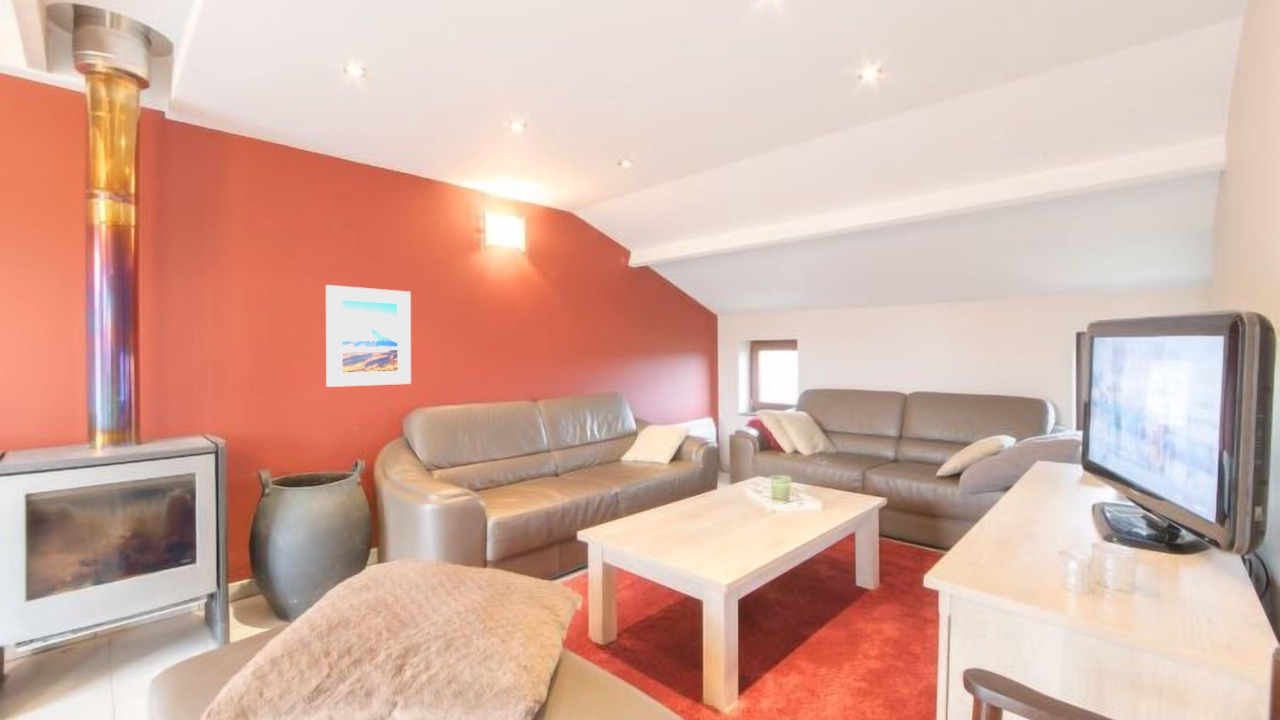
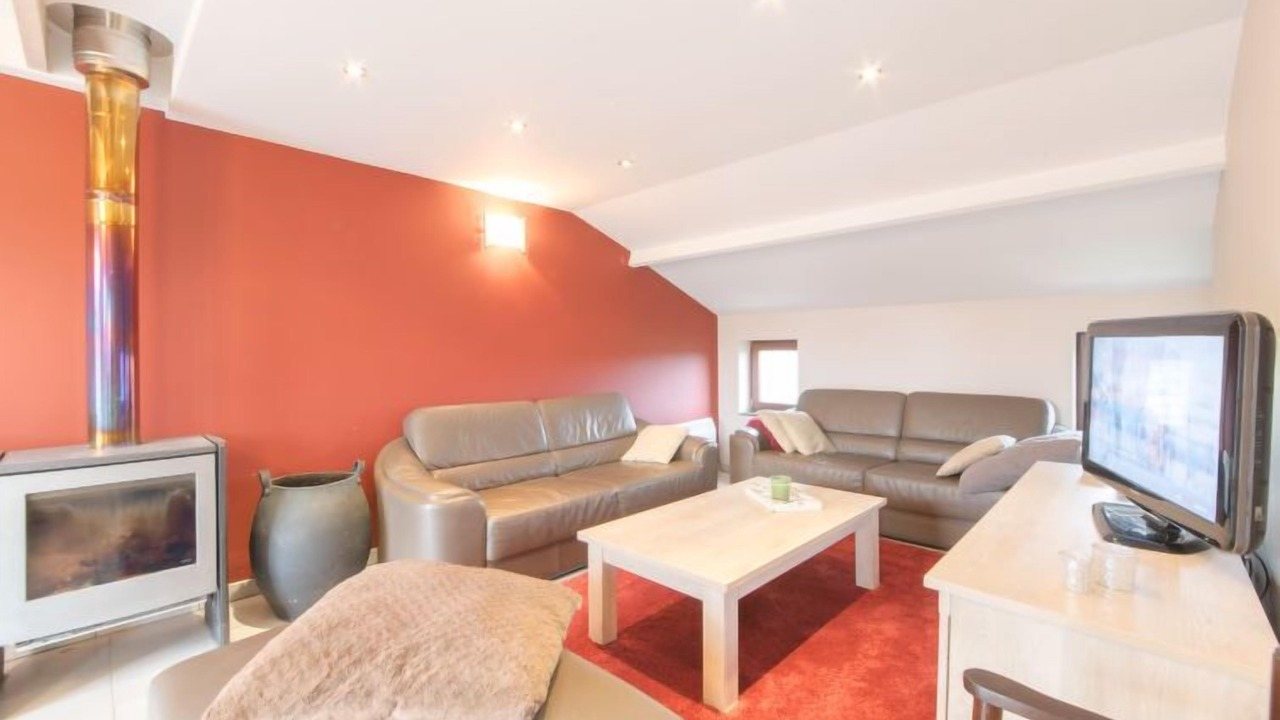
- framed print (370, 336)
